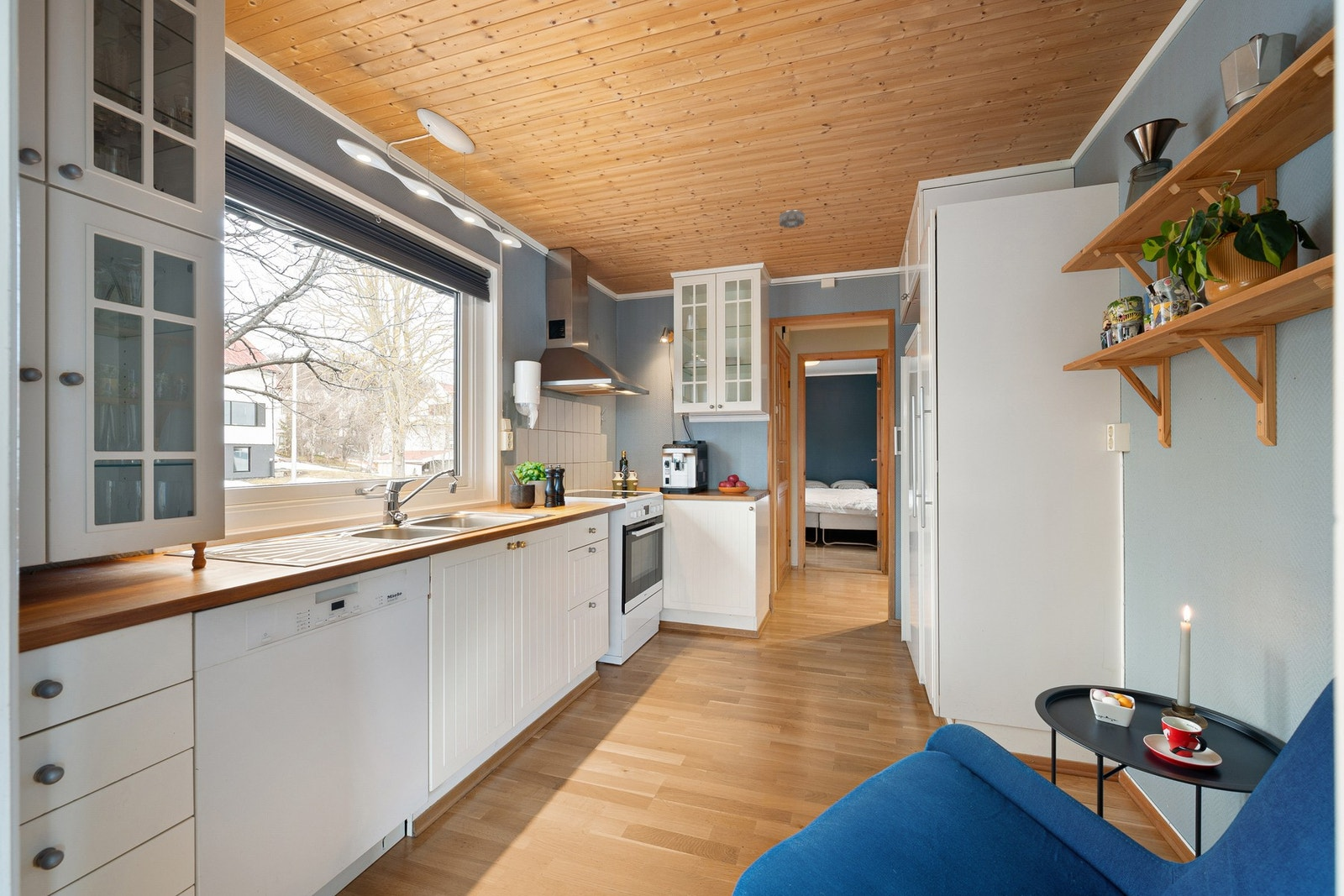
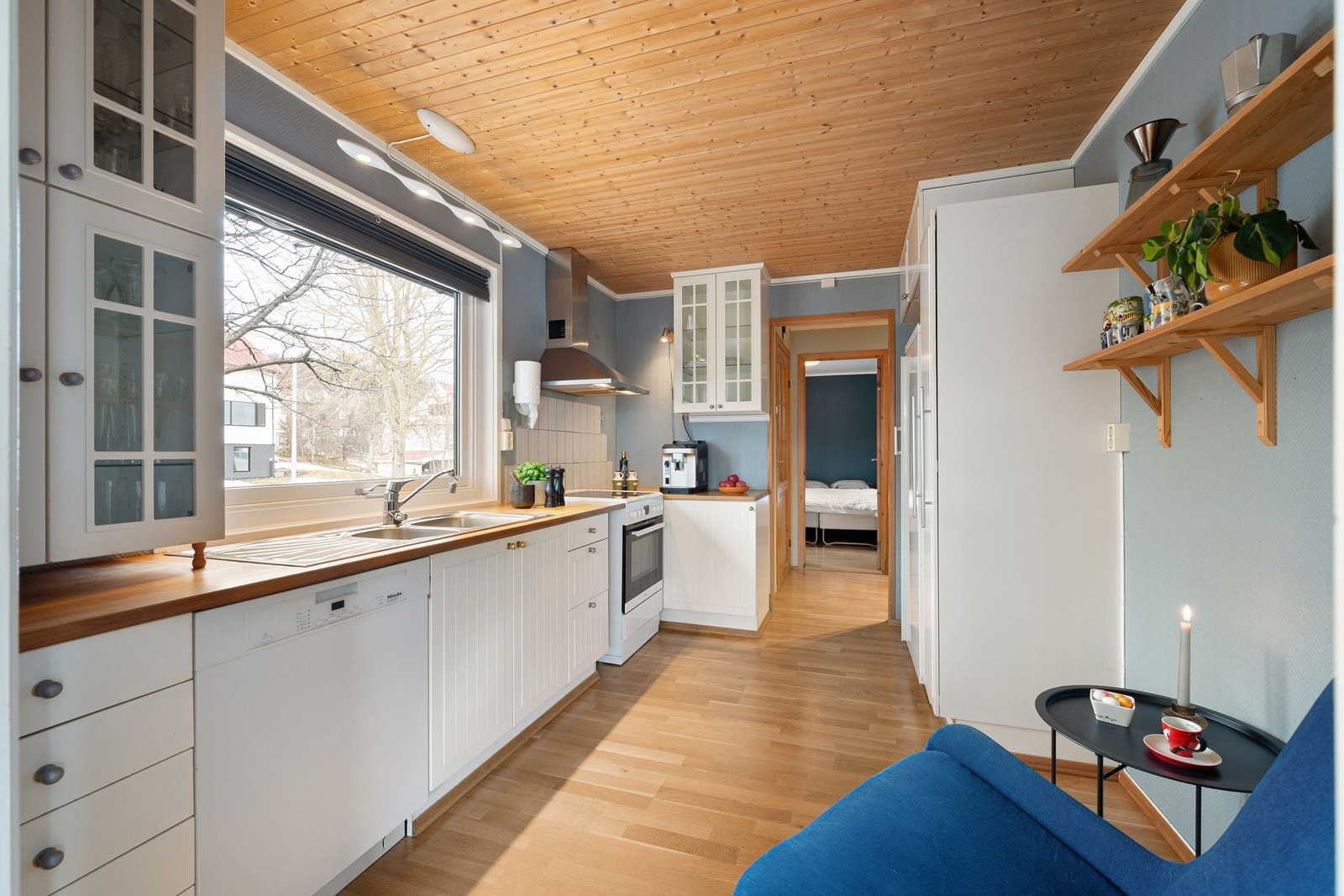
- smoke detector (791, 218)
